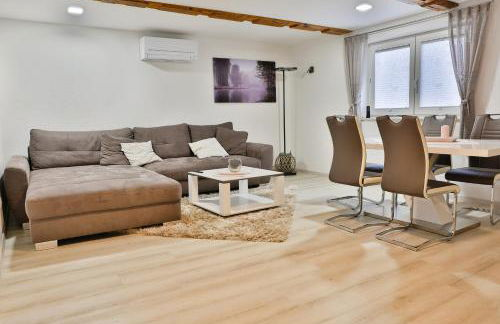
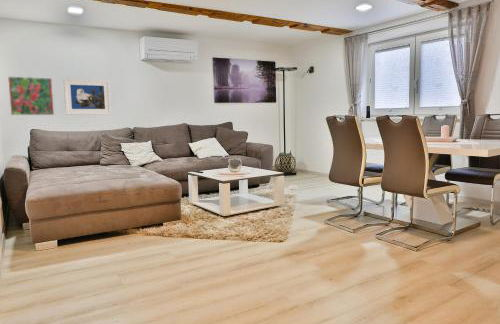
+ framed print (88, 97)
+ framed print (31, 96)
